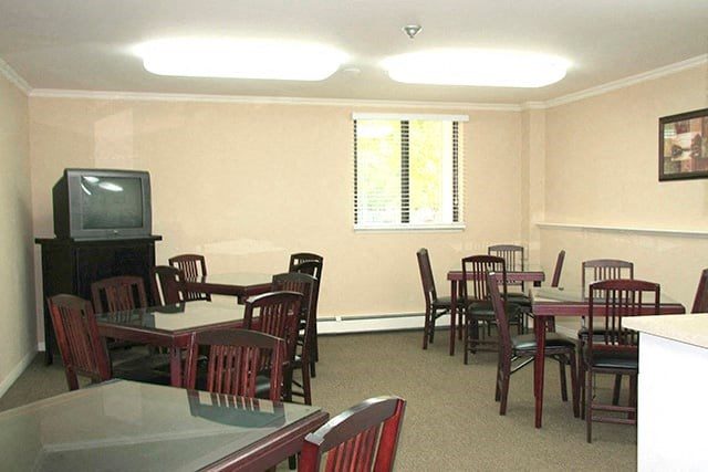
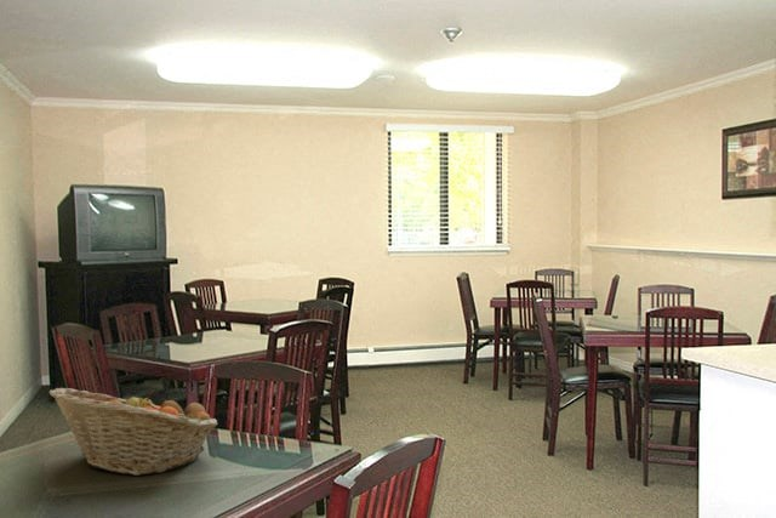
+ fruit basket (133, 421)
